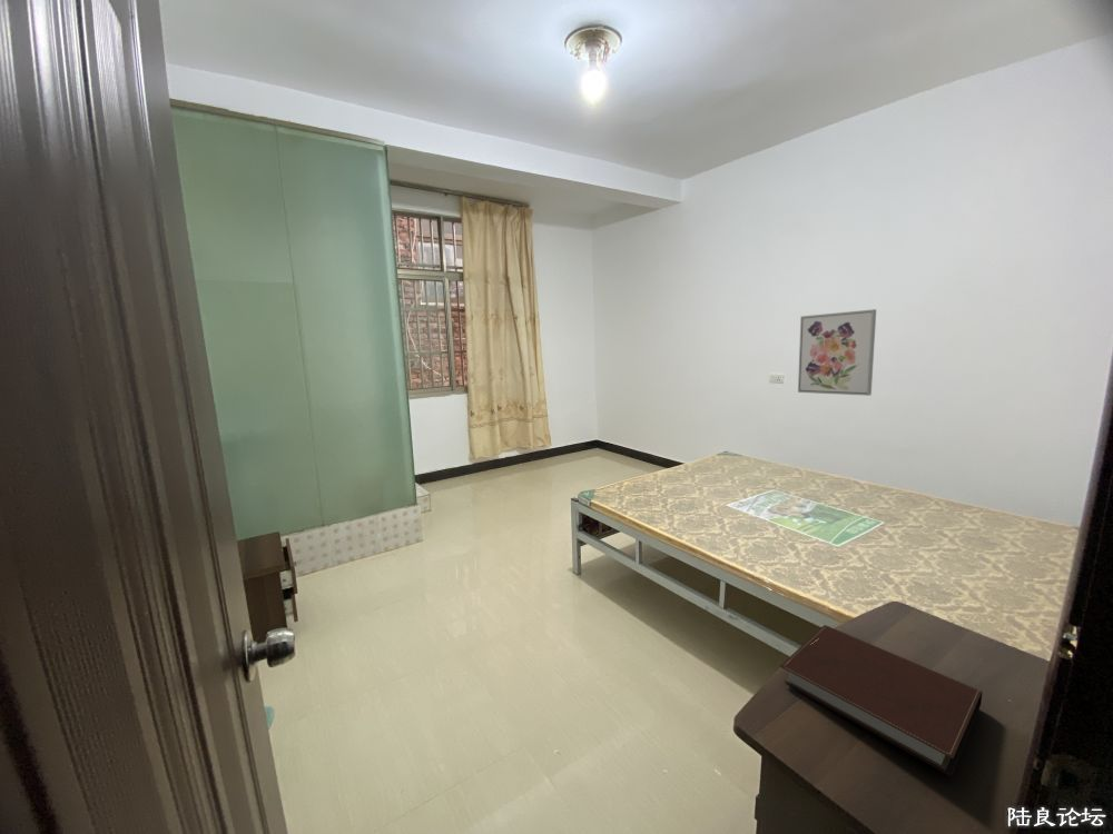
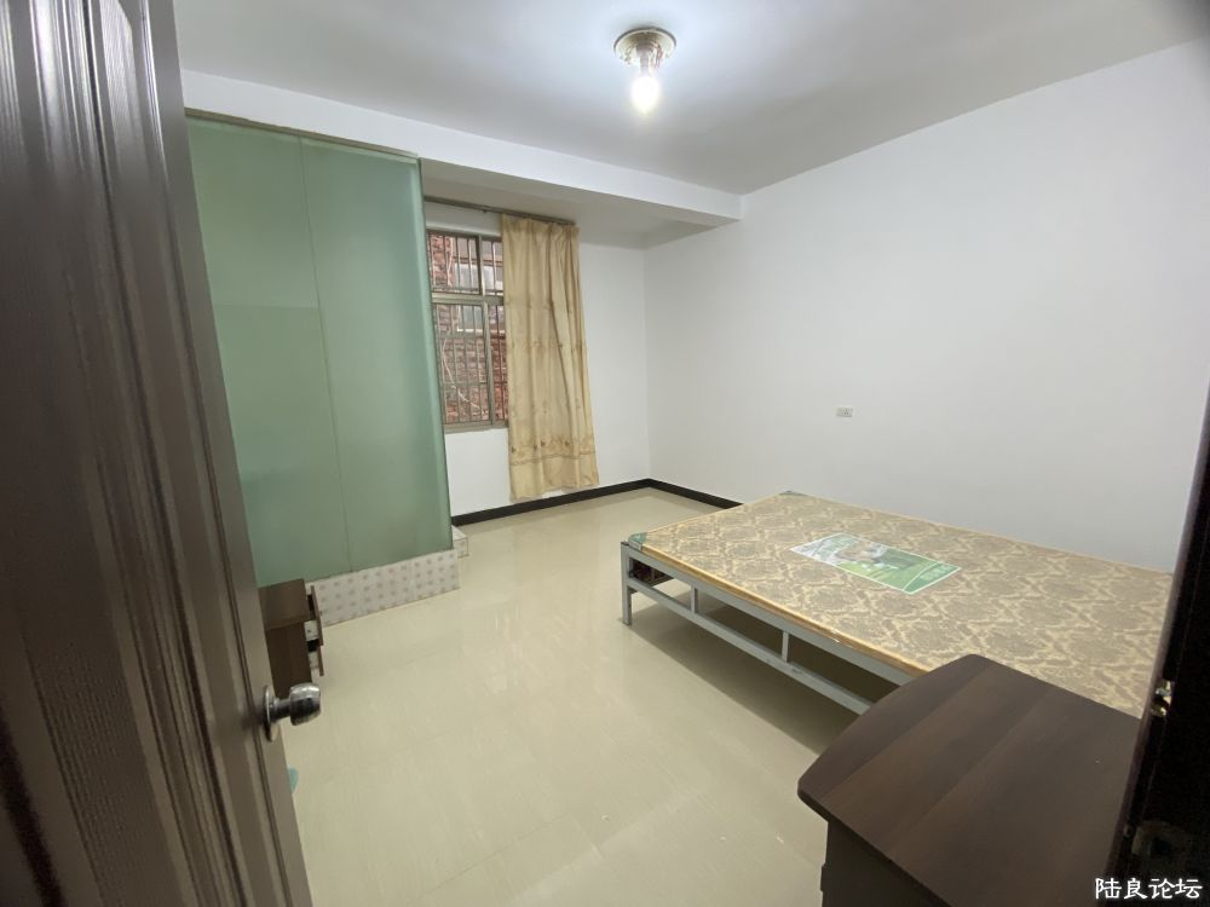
- notebook (876, 684)
- wall art (834, 354)
